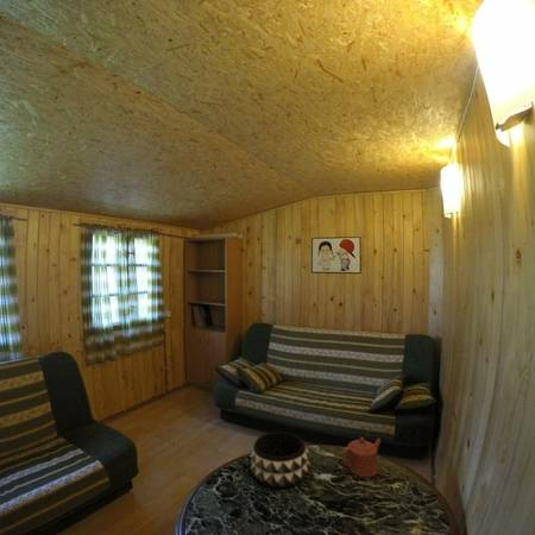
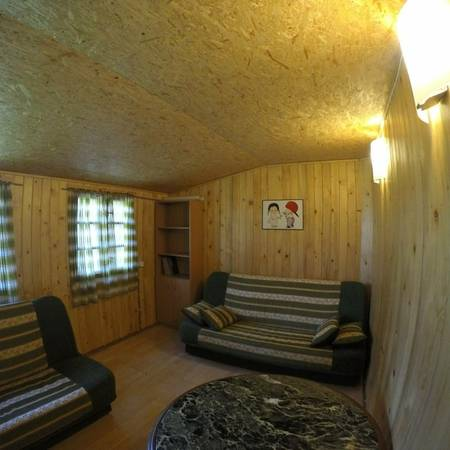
- teapot (363, 453)
- decorative bowl (279, 458)
